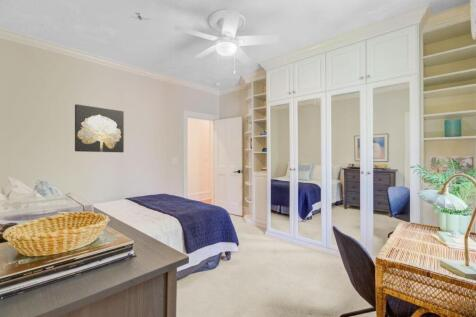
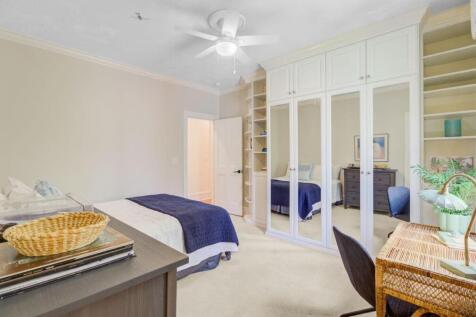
- wall art (100, 130)
